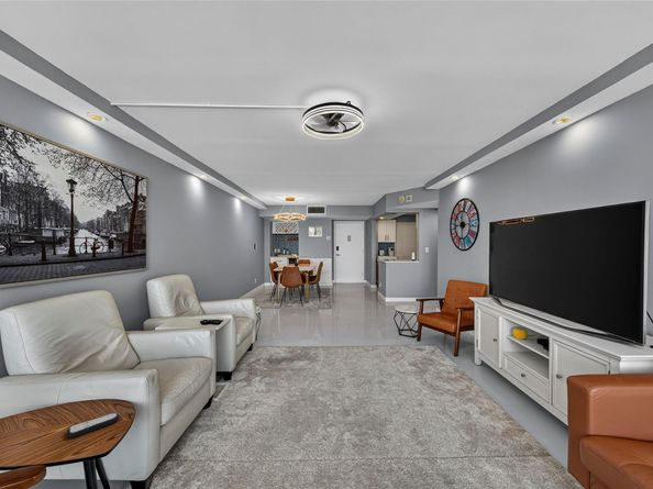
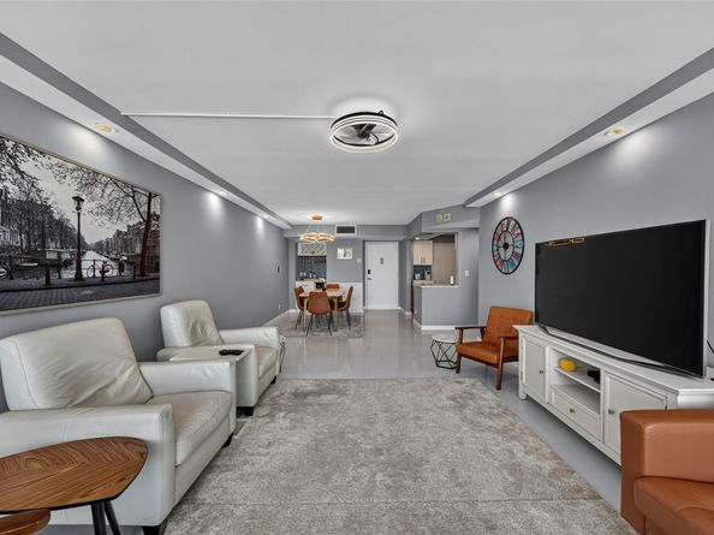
- remote control (93, 423)
